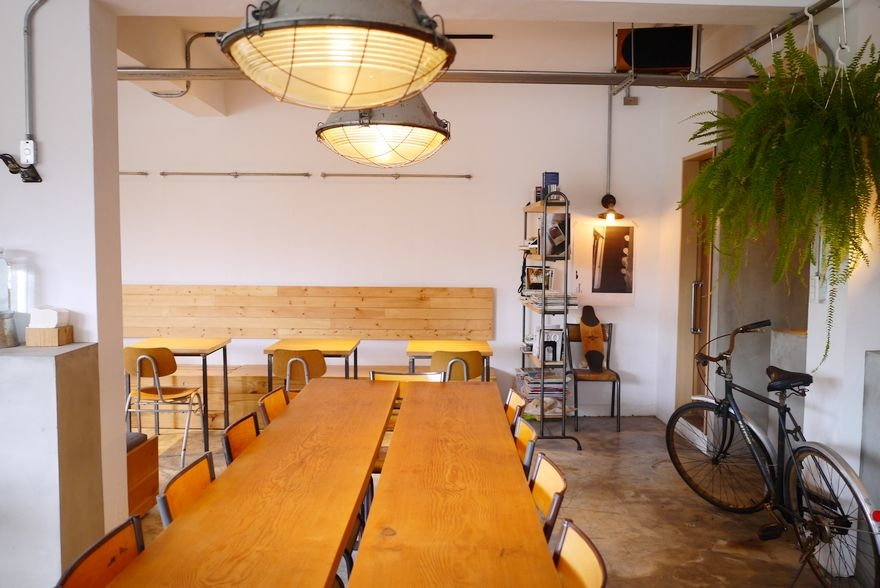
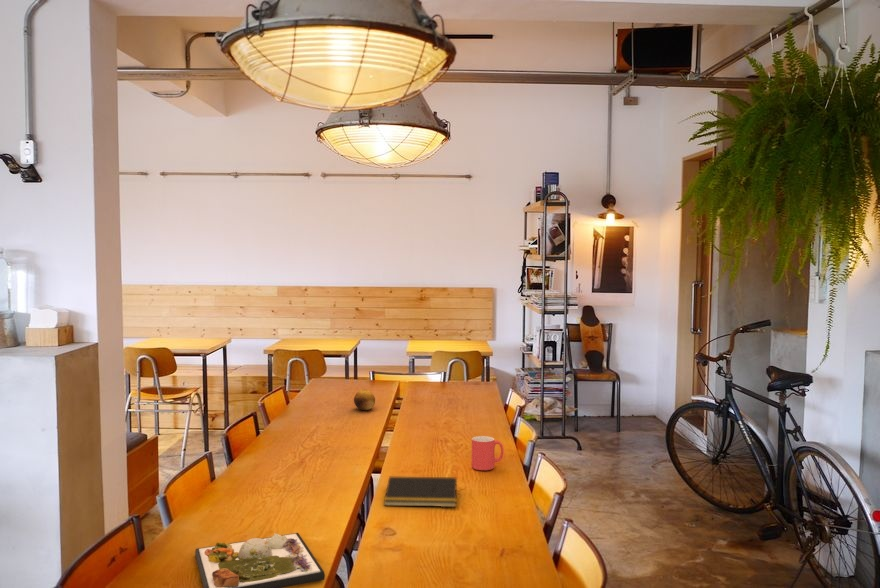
+ fruit (364, 399)
+ dinner plate (257, 558)
+ mug (487, 453)
+ notepad (421, 491)
